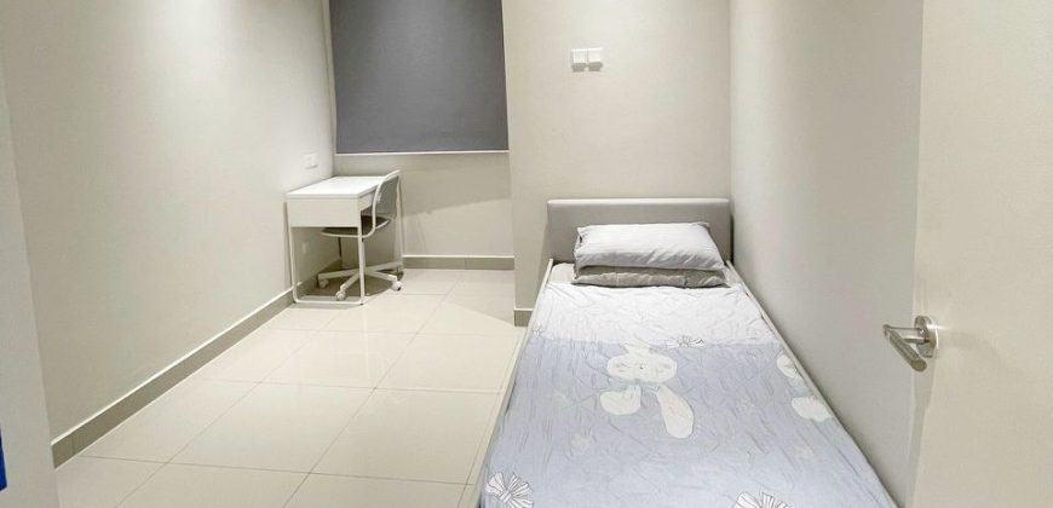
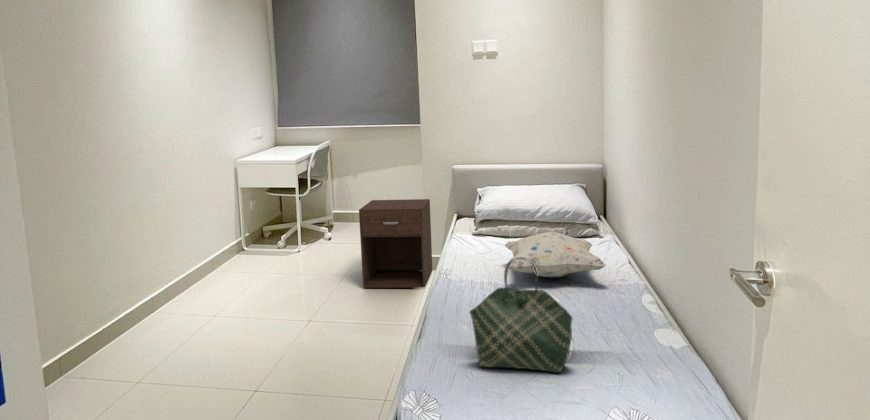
+ decorative pillow (551, 254)
+ tote bag (519, 313)
+ nightstand (397, 242)
